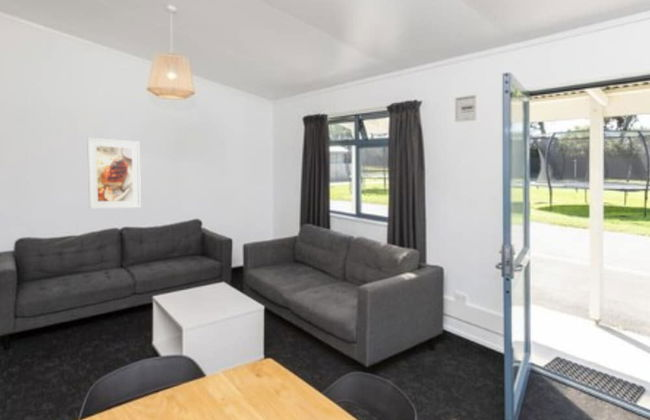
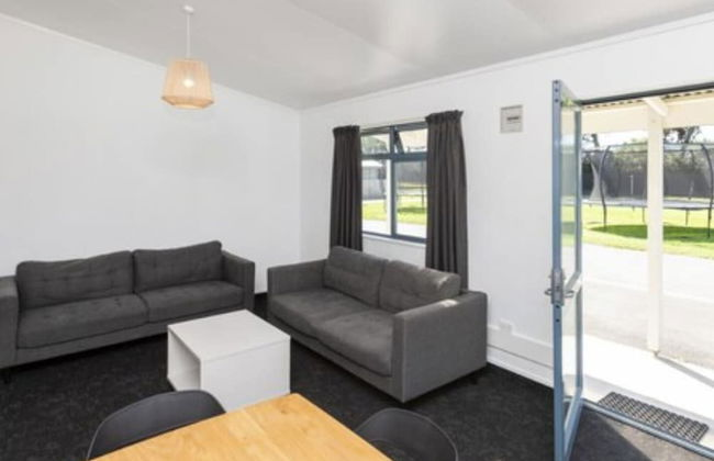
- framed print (115, 174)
